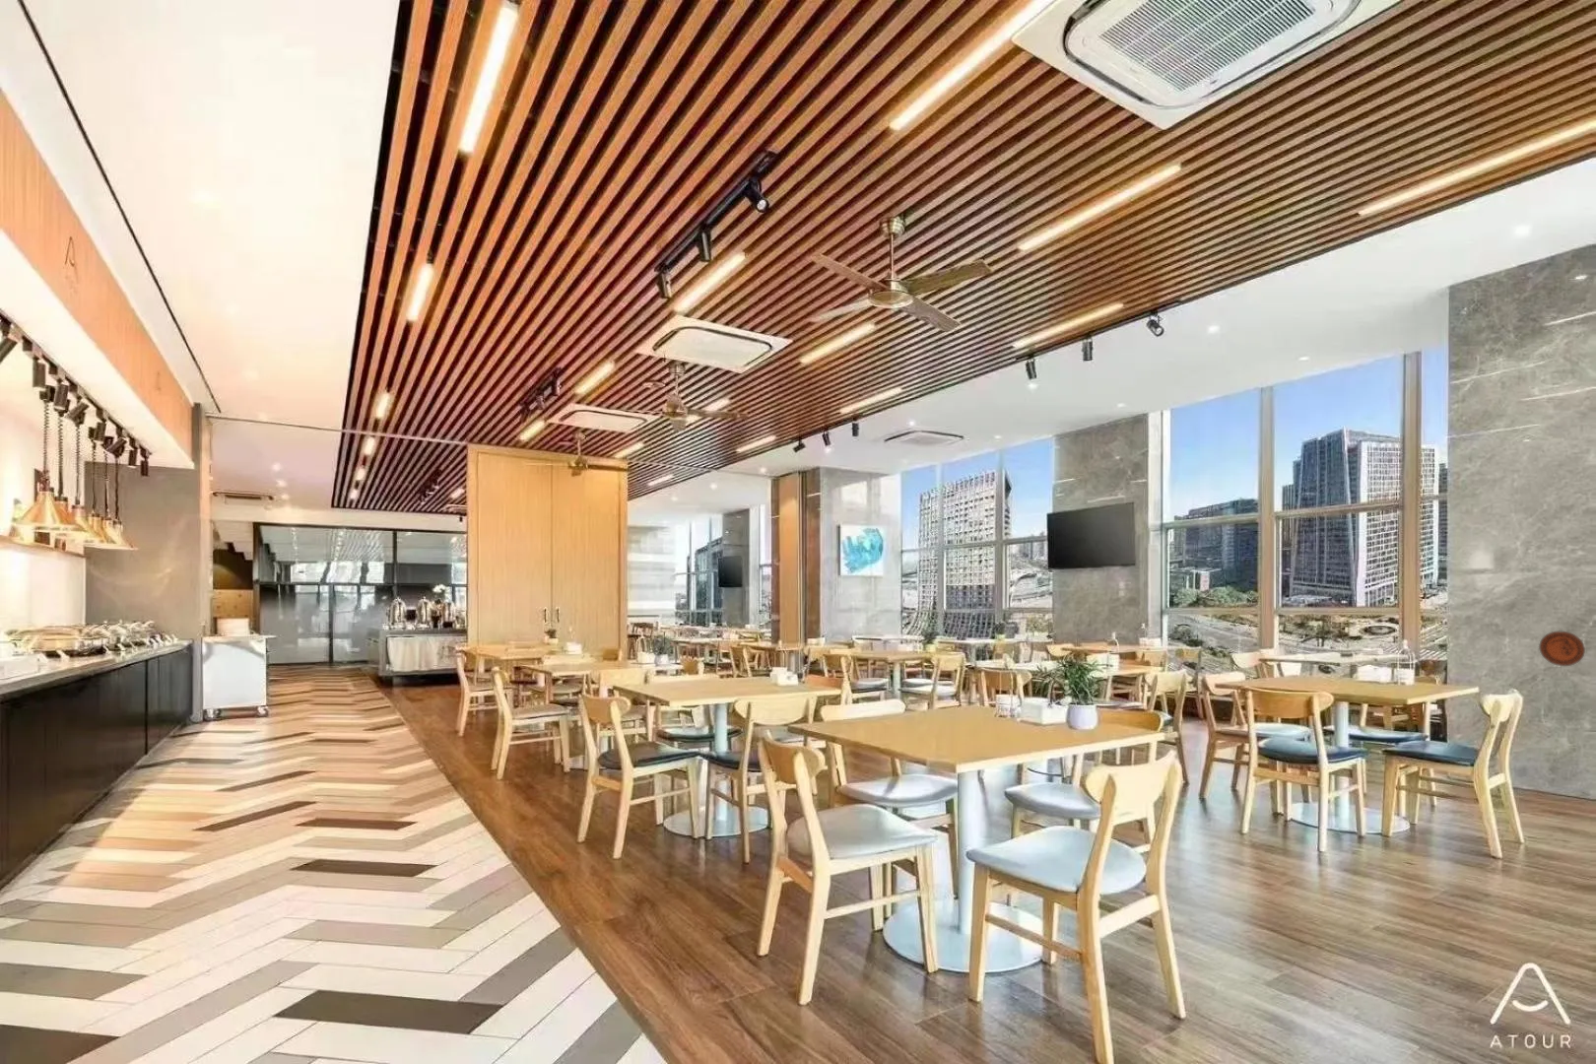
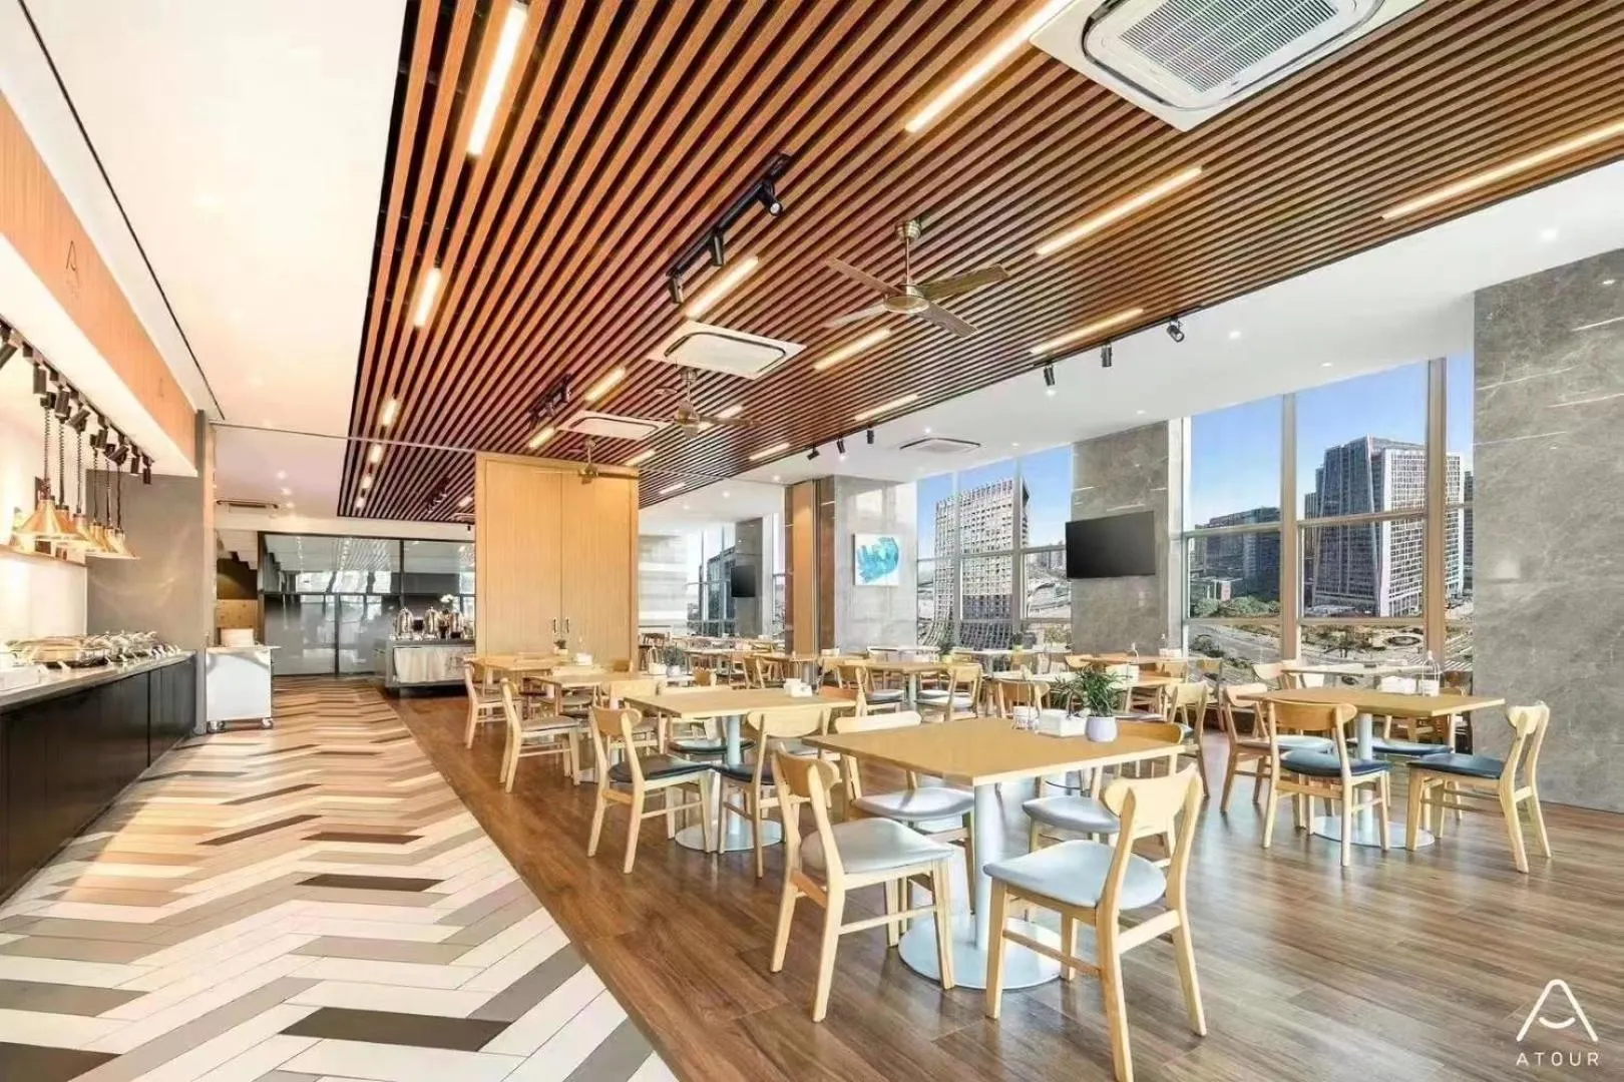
- decorative plate (1562, 648)
